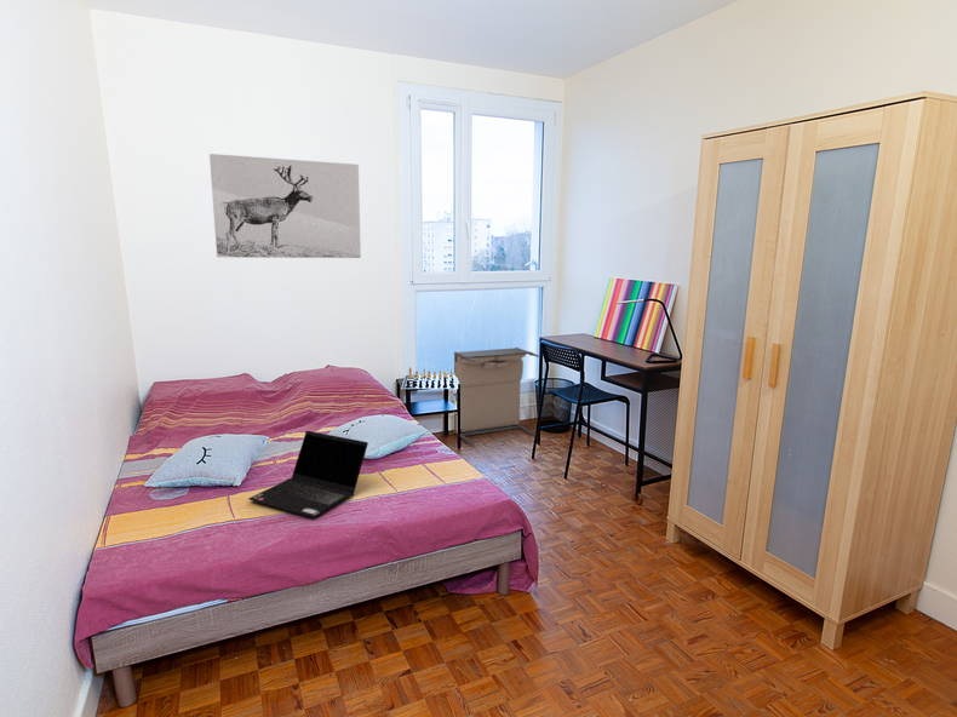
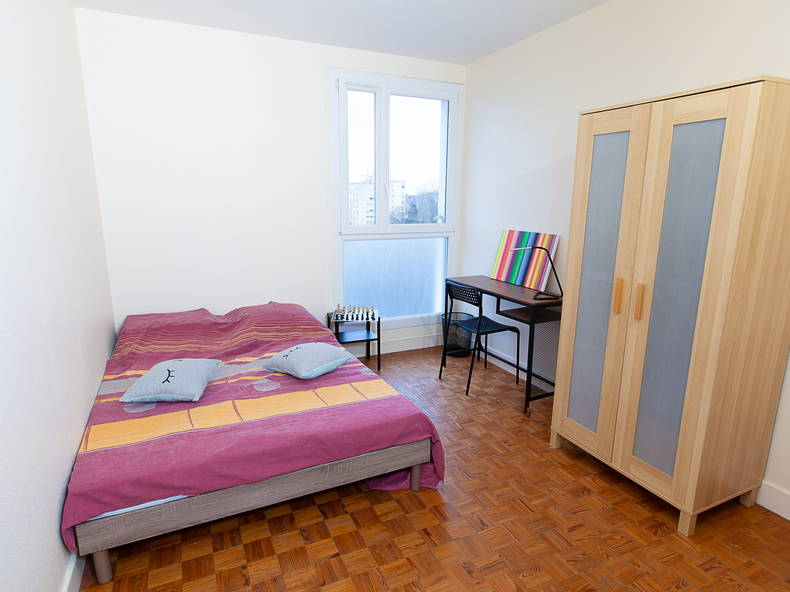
- laundry hamper (495, 394)
- laptop computer (309, 471)
- wall art (290, 208)
